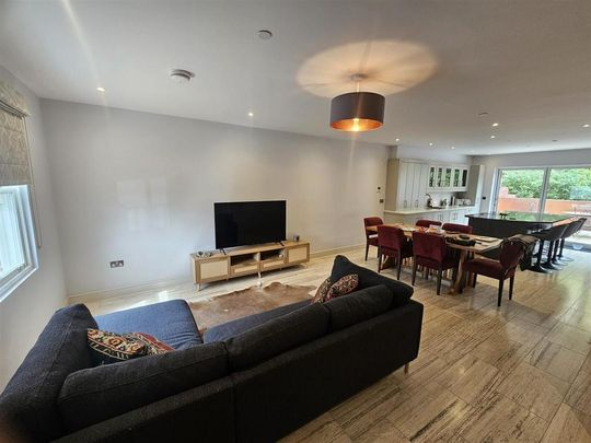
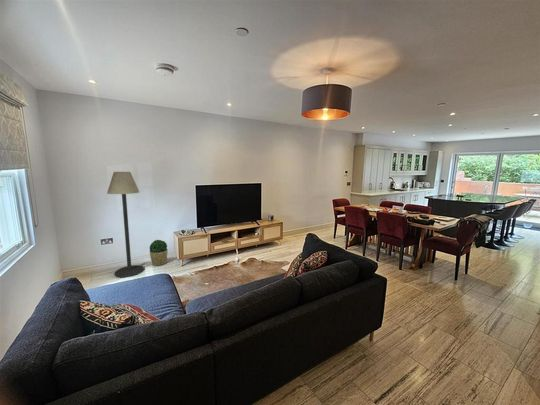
+ potted plant (158, 251)
+ floor lamp (126, 223)
